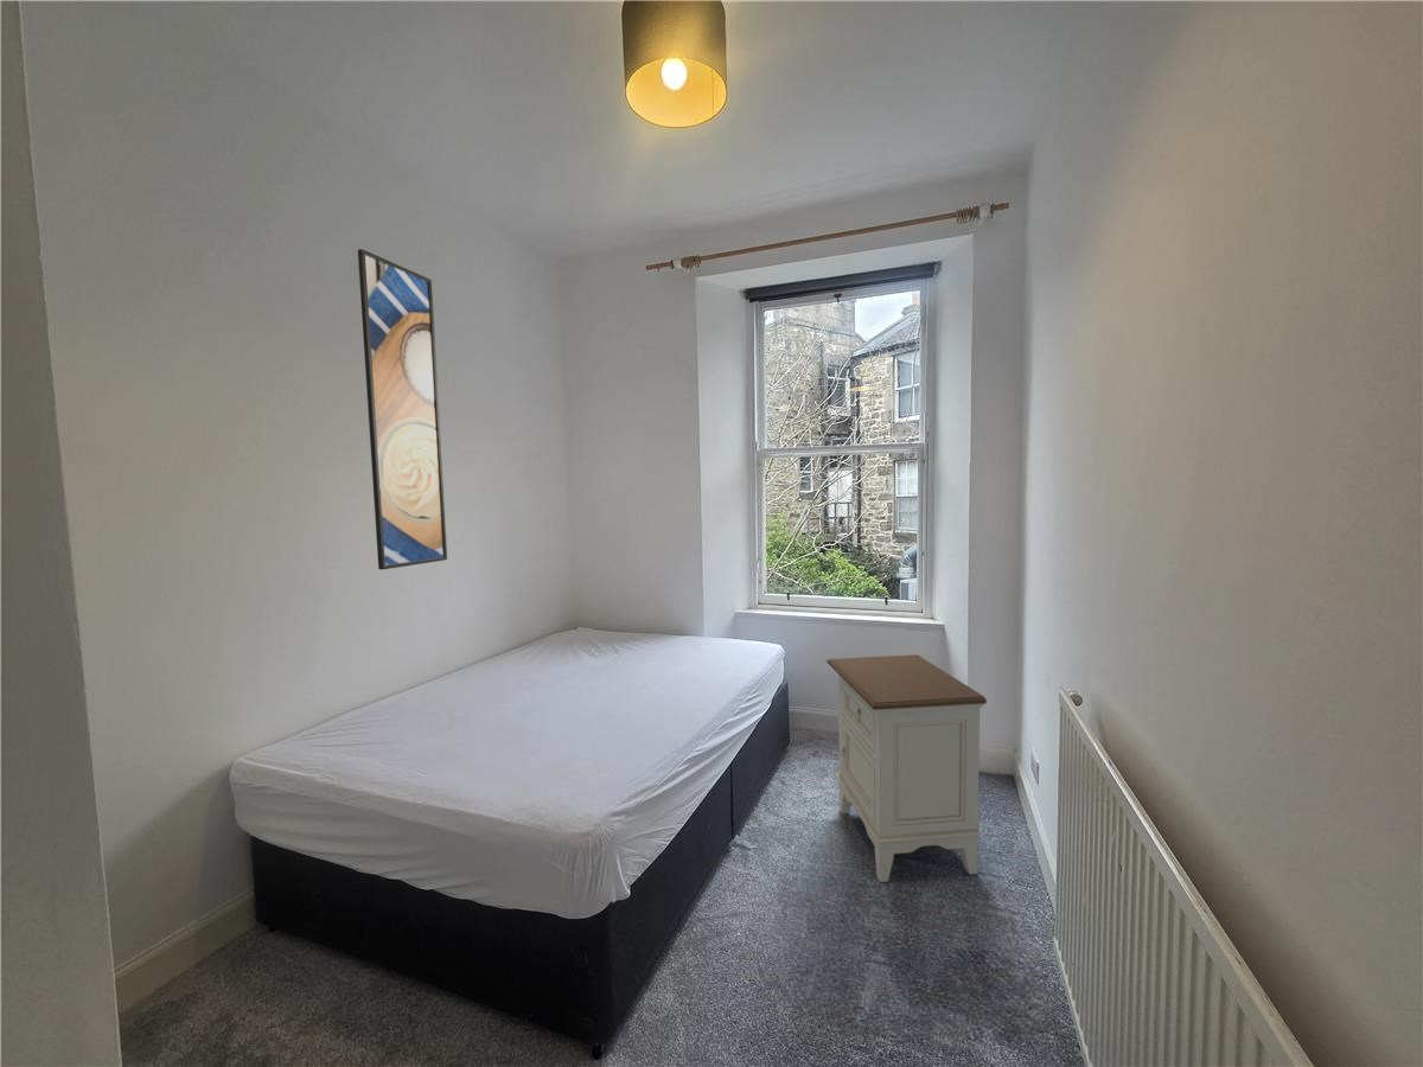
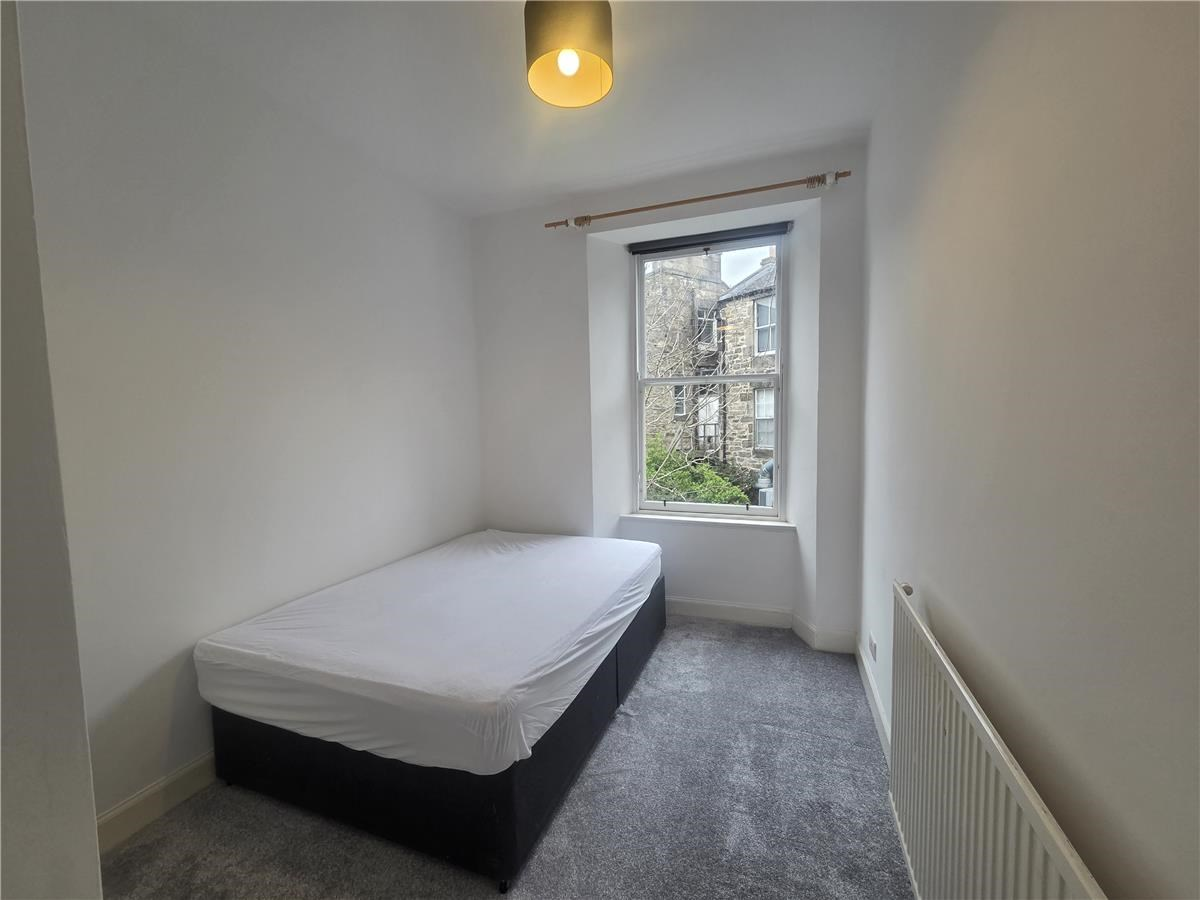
- nightstand (896, 758)
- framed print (406, 417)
